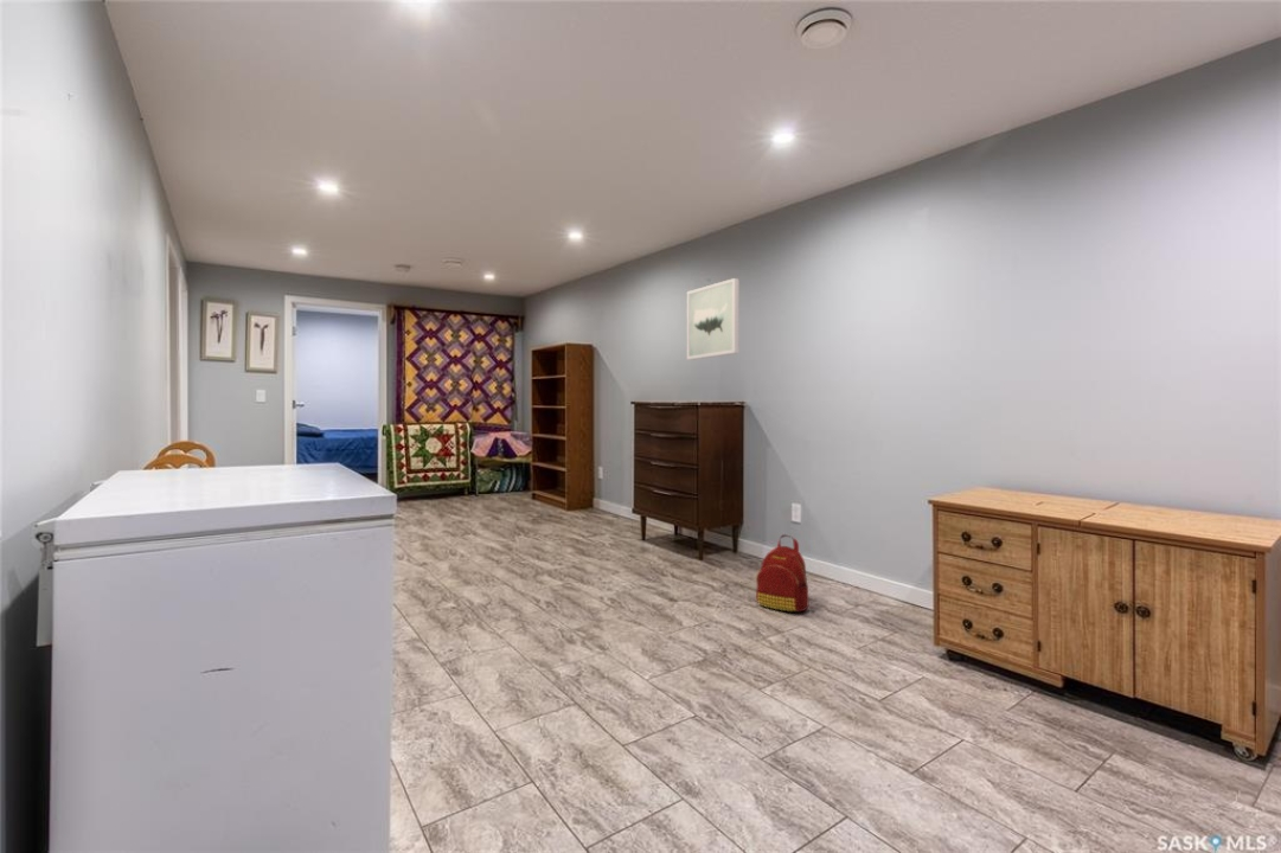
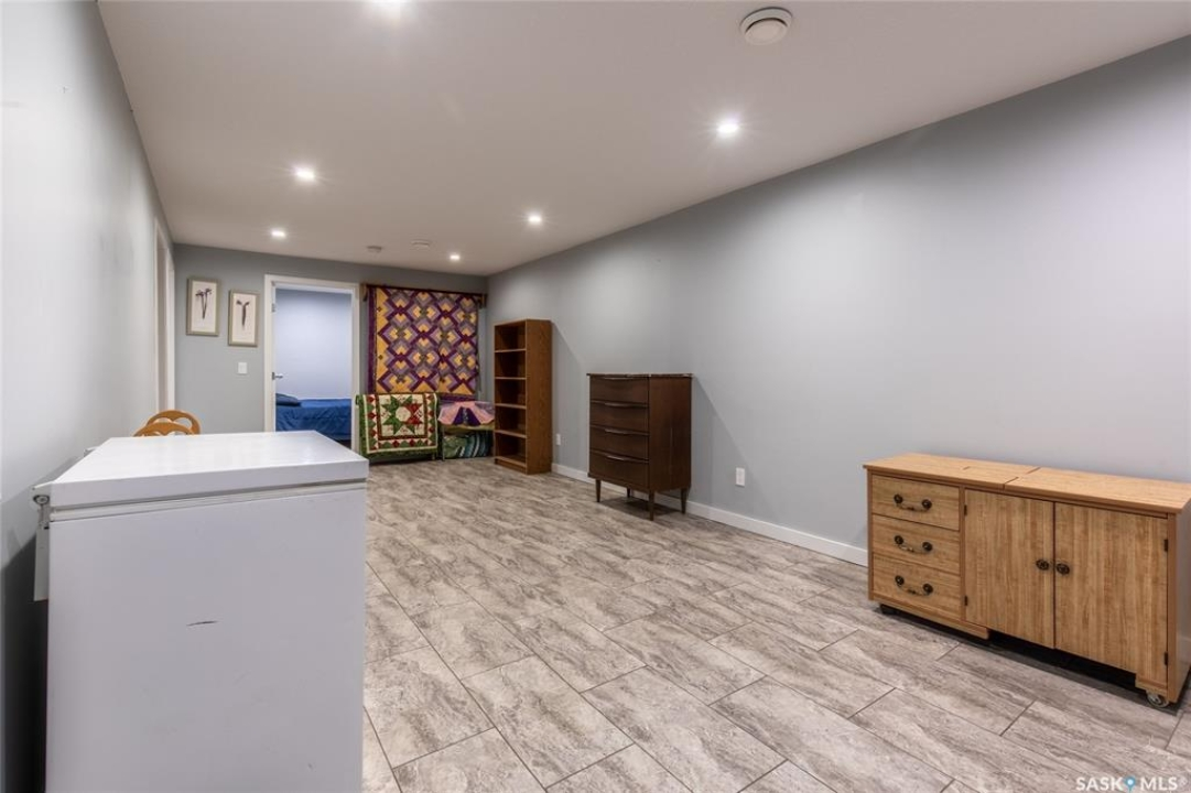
- backpack (781, 571)
- wall art (711, 321)
